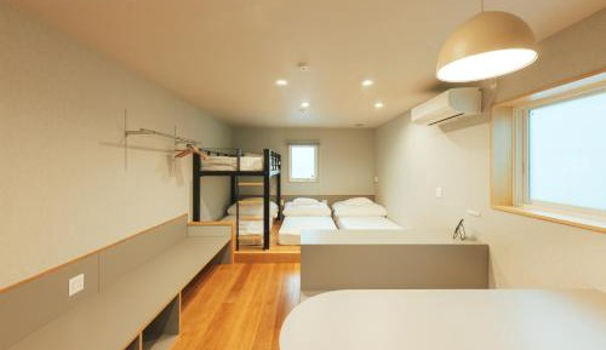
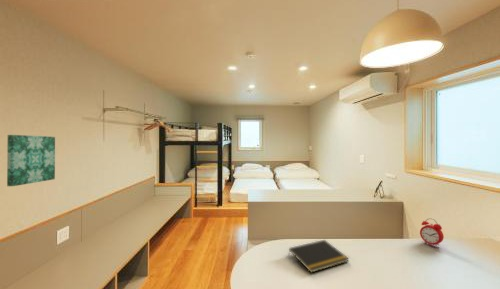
+ notepad (318, 254)
+ wall art (33, 159)
+ alarm clock (431, 231)
